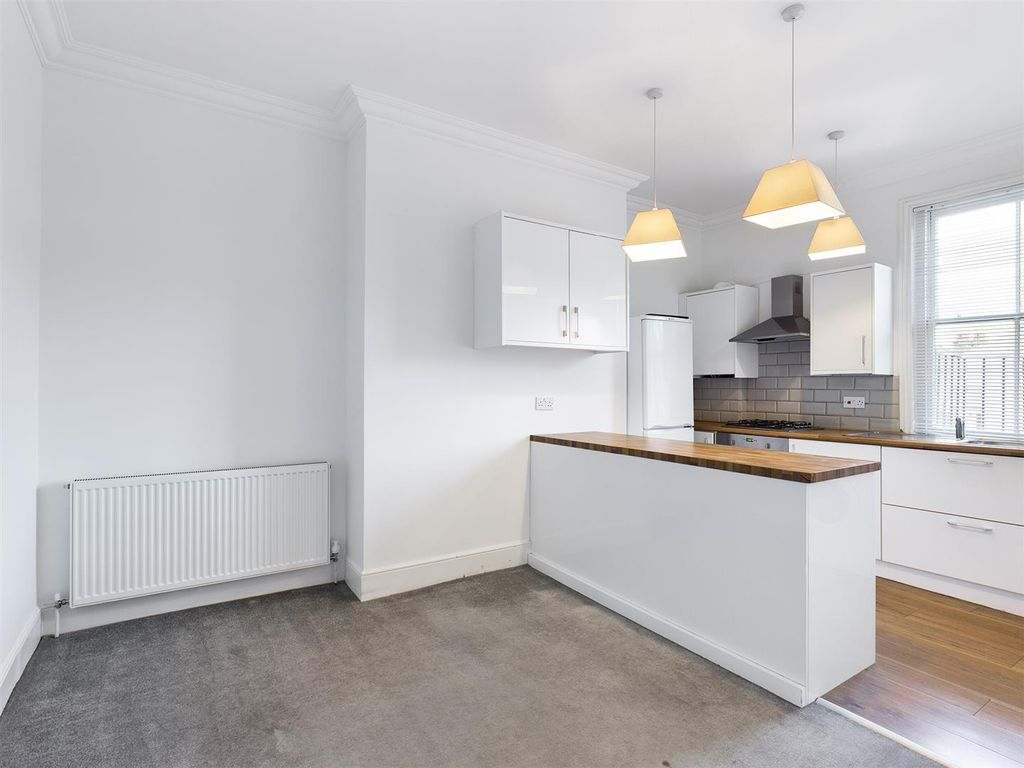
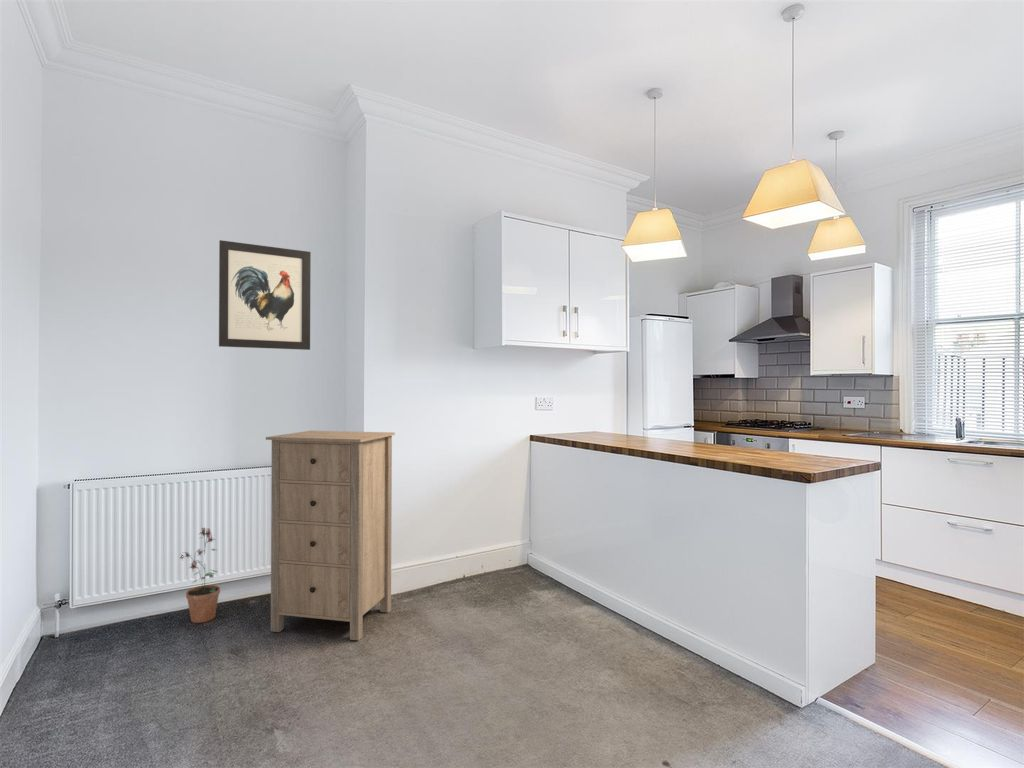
+ potted plant (200, 575)
+ wall art (266, 297)
+ storage cabinet (333, 527)
